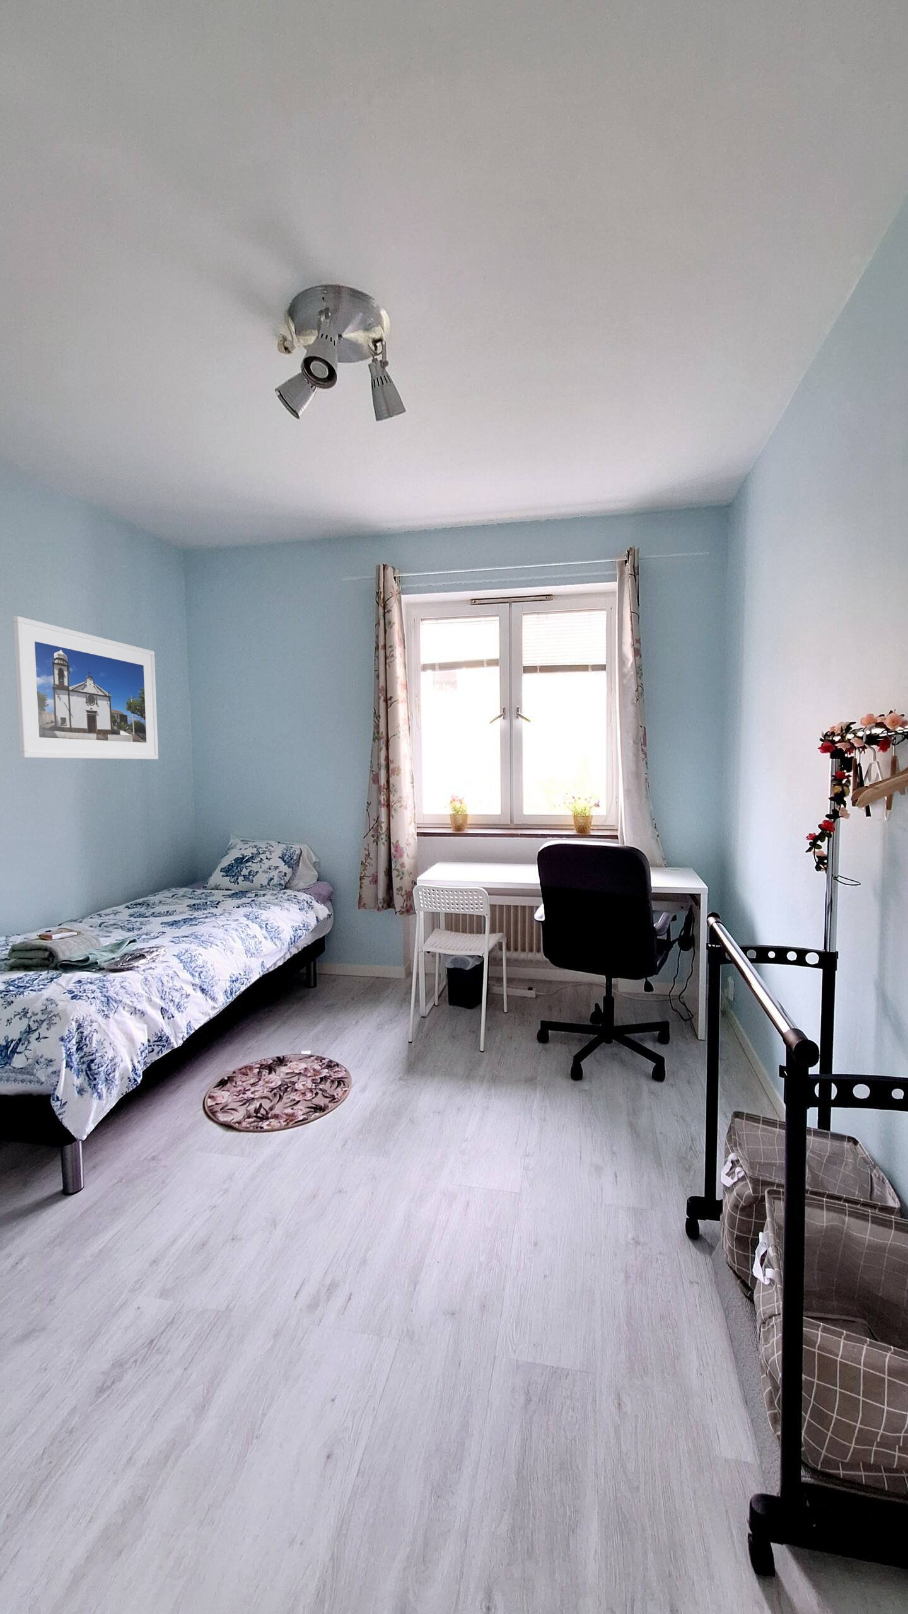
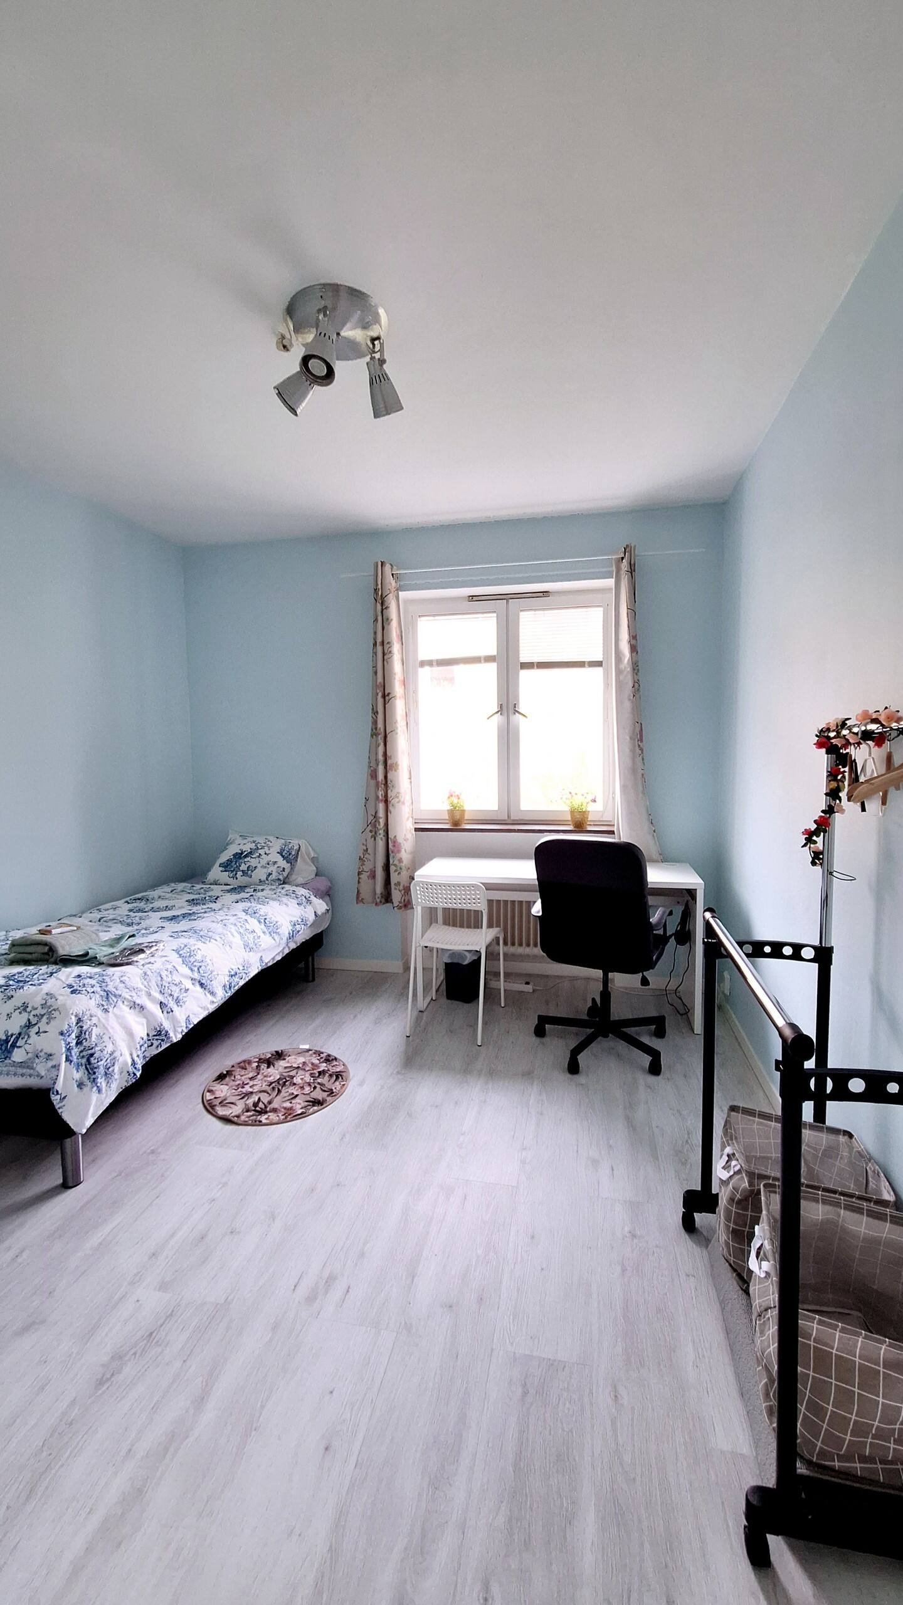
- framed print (95, 697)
